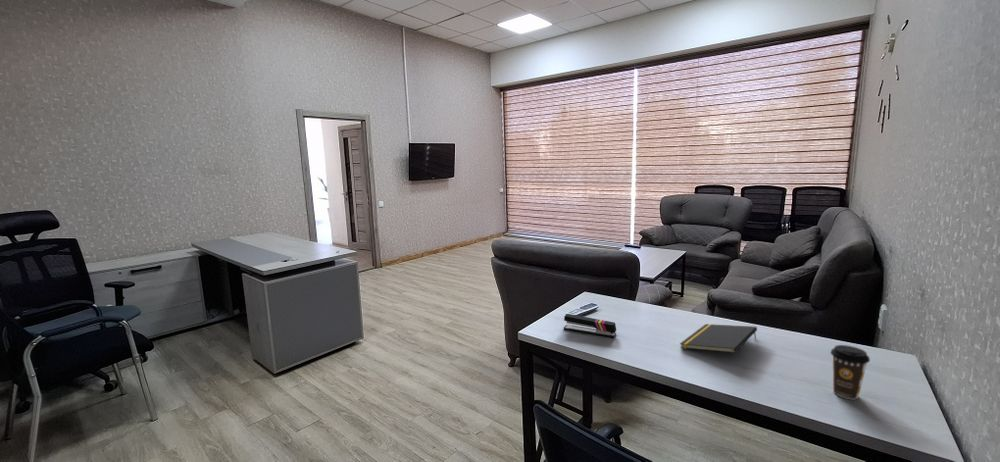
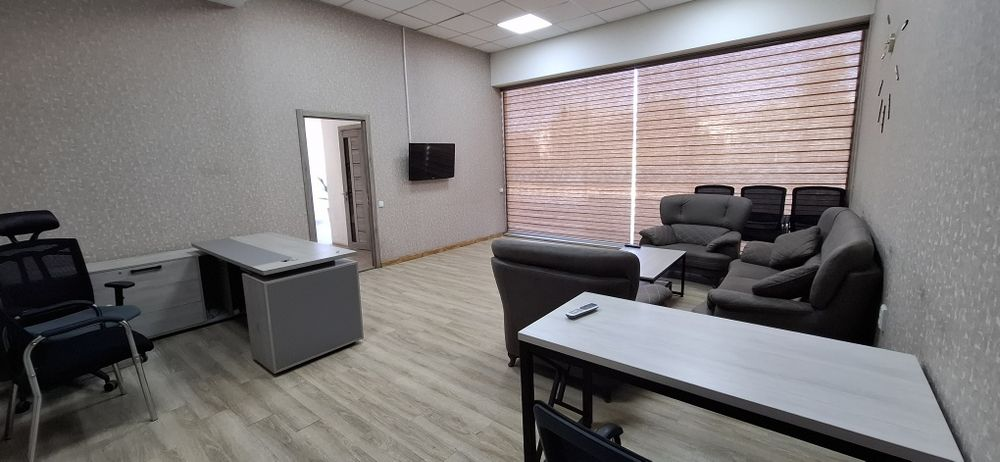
- stapler (589, 324)
- notepad (718, 337)
- coffee cup (847, 372)
